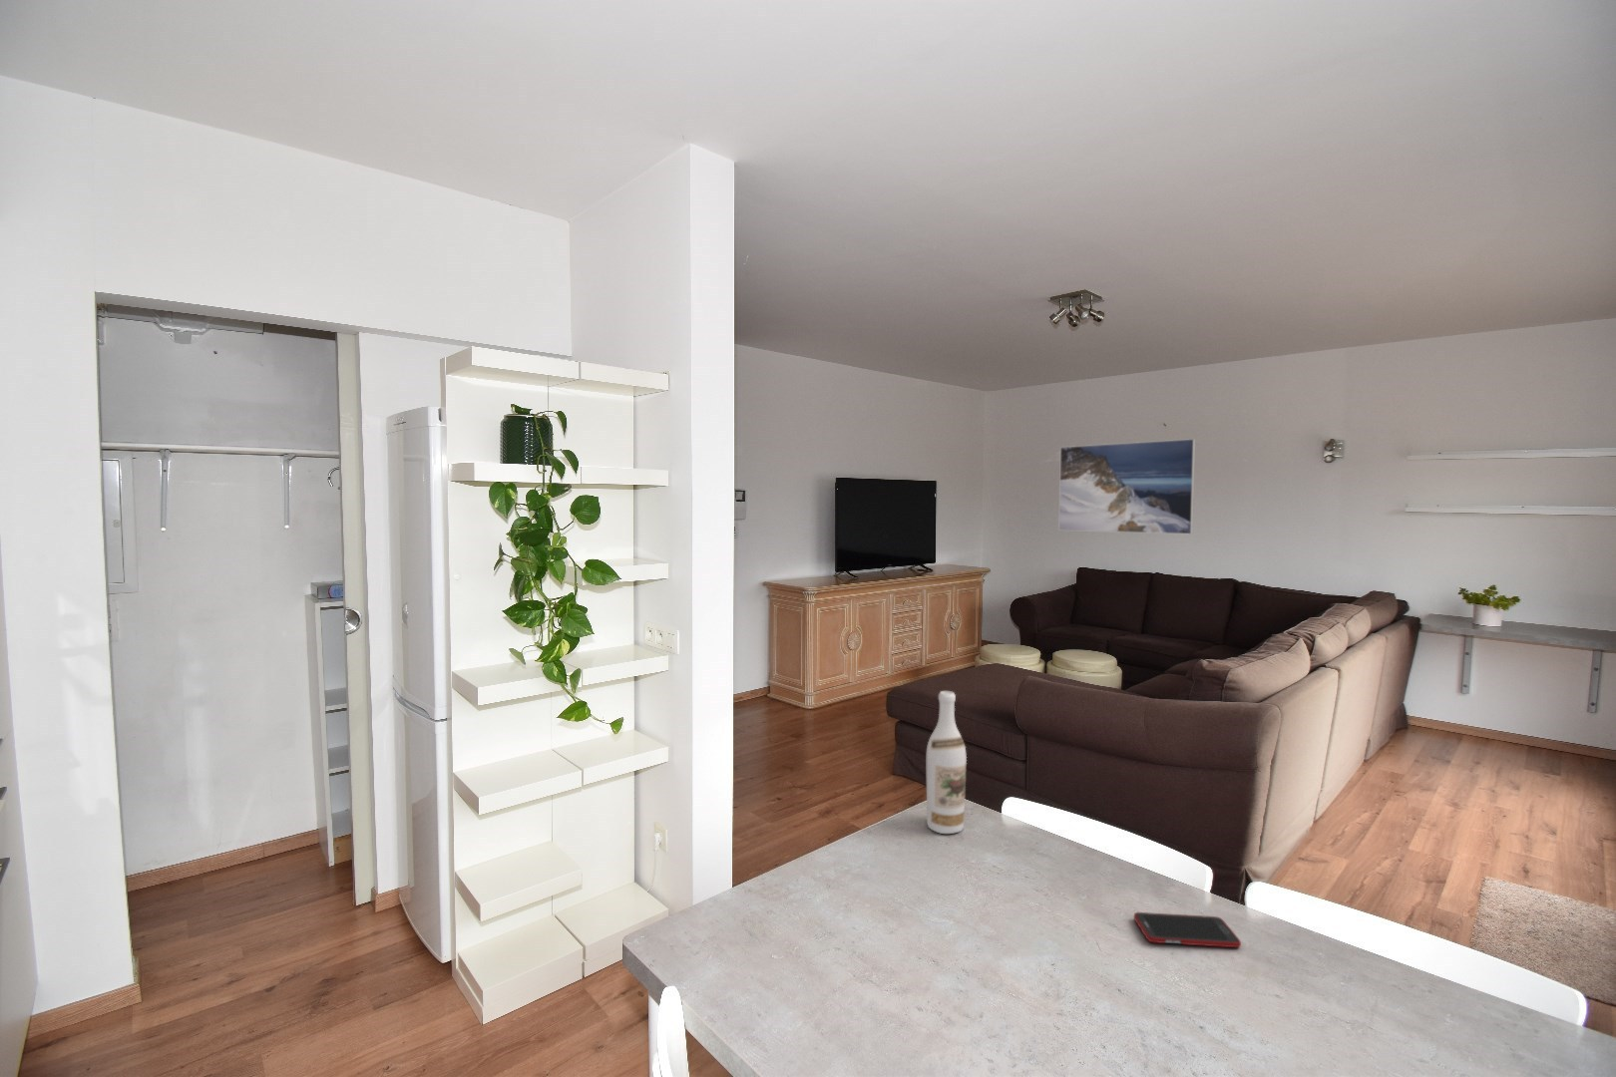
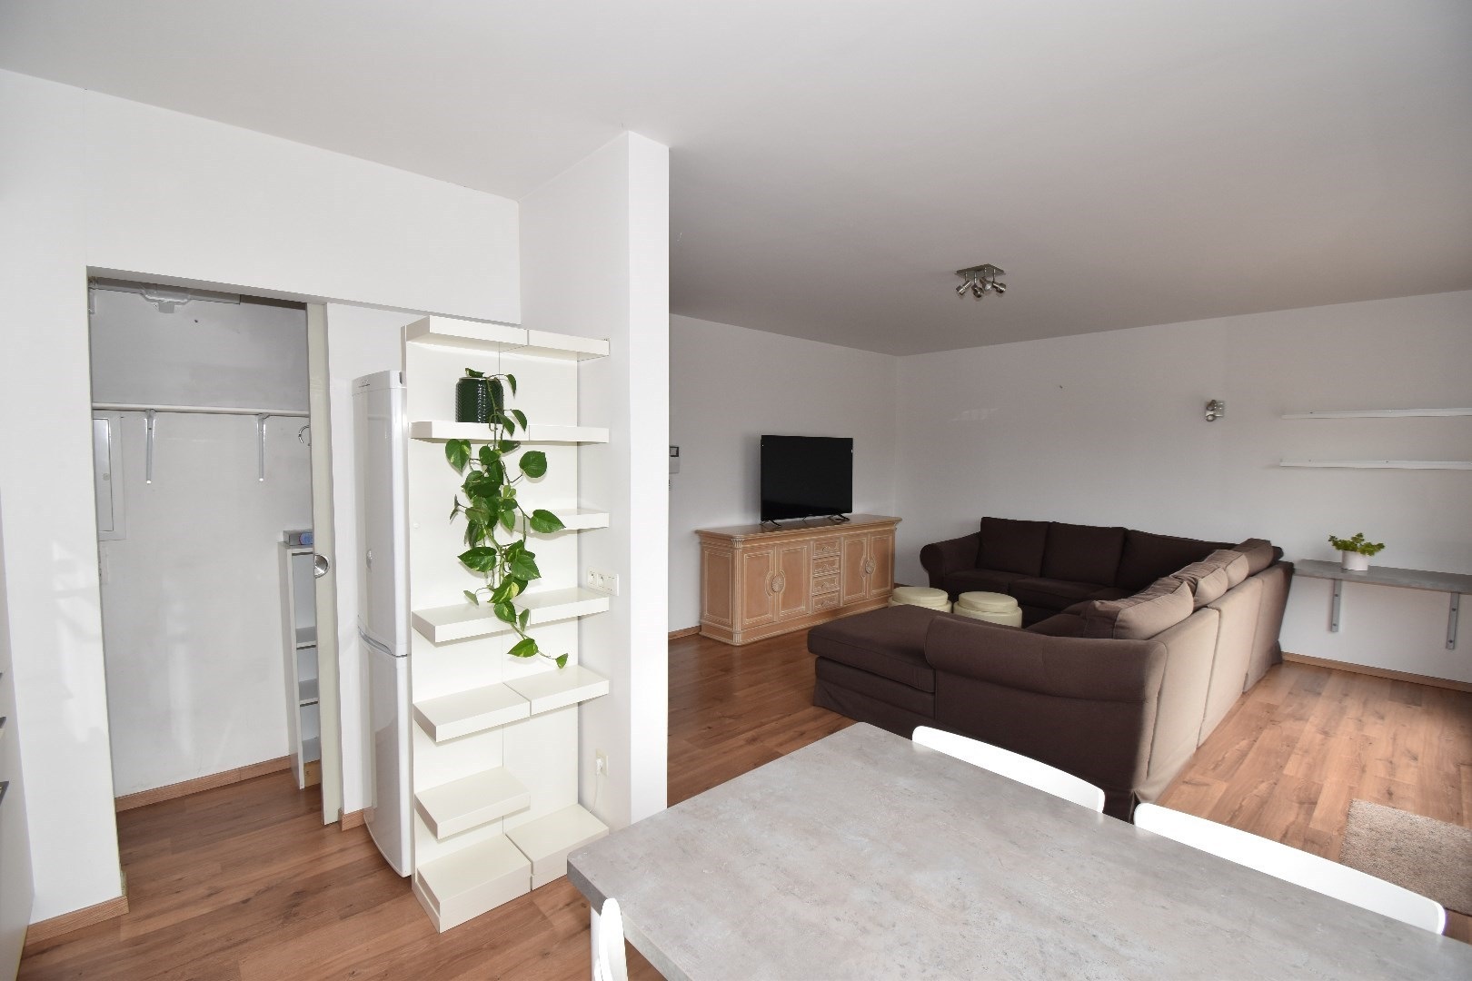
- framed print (1122, 488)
- cell phone (1186, 929)
- wine bottle (945, 758)
